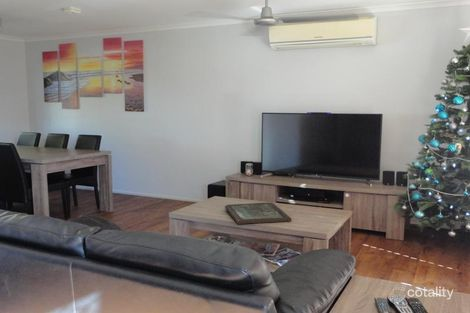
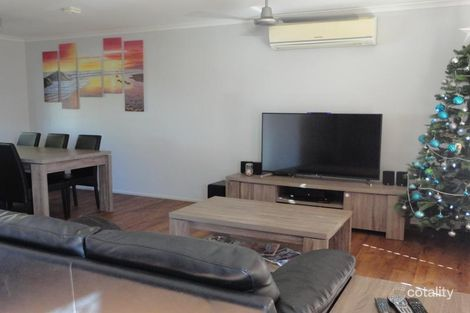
- board game (256, 212)
